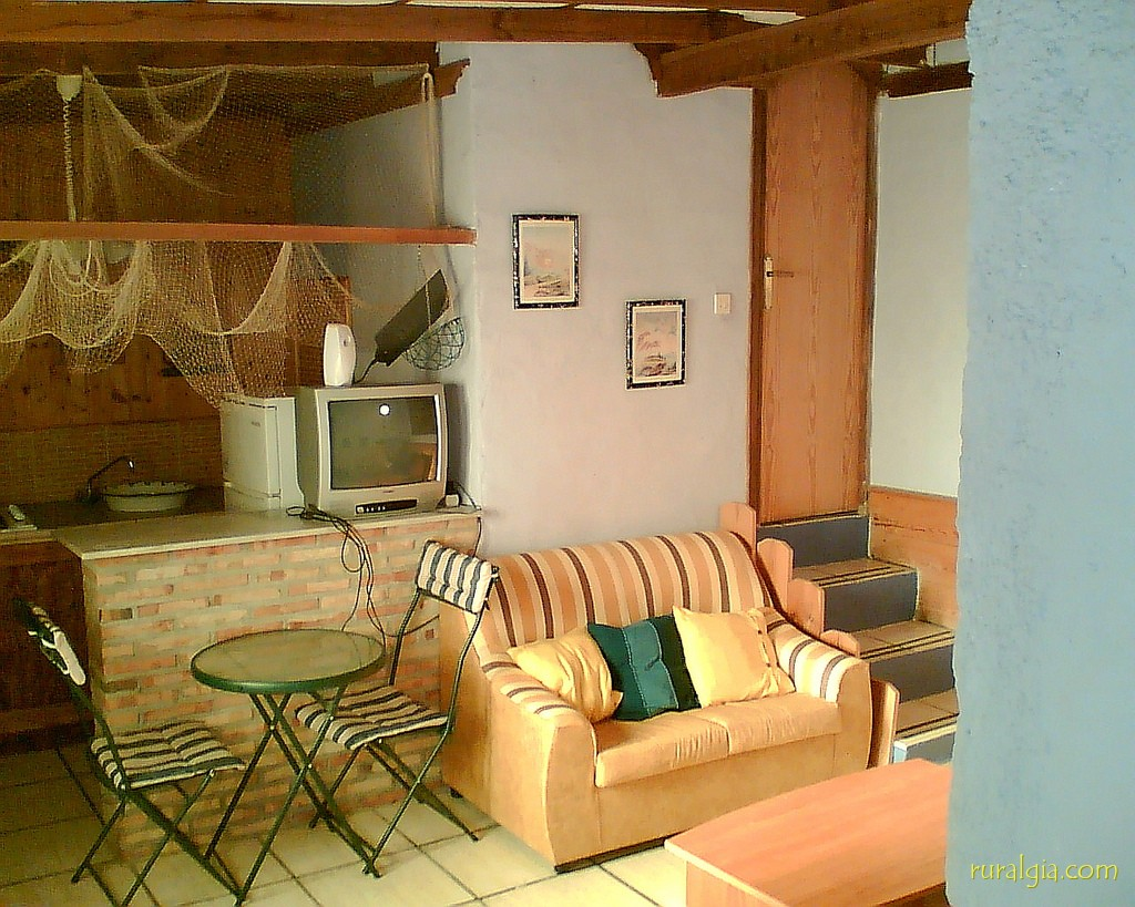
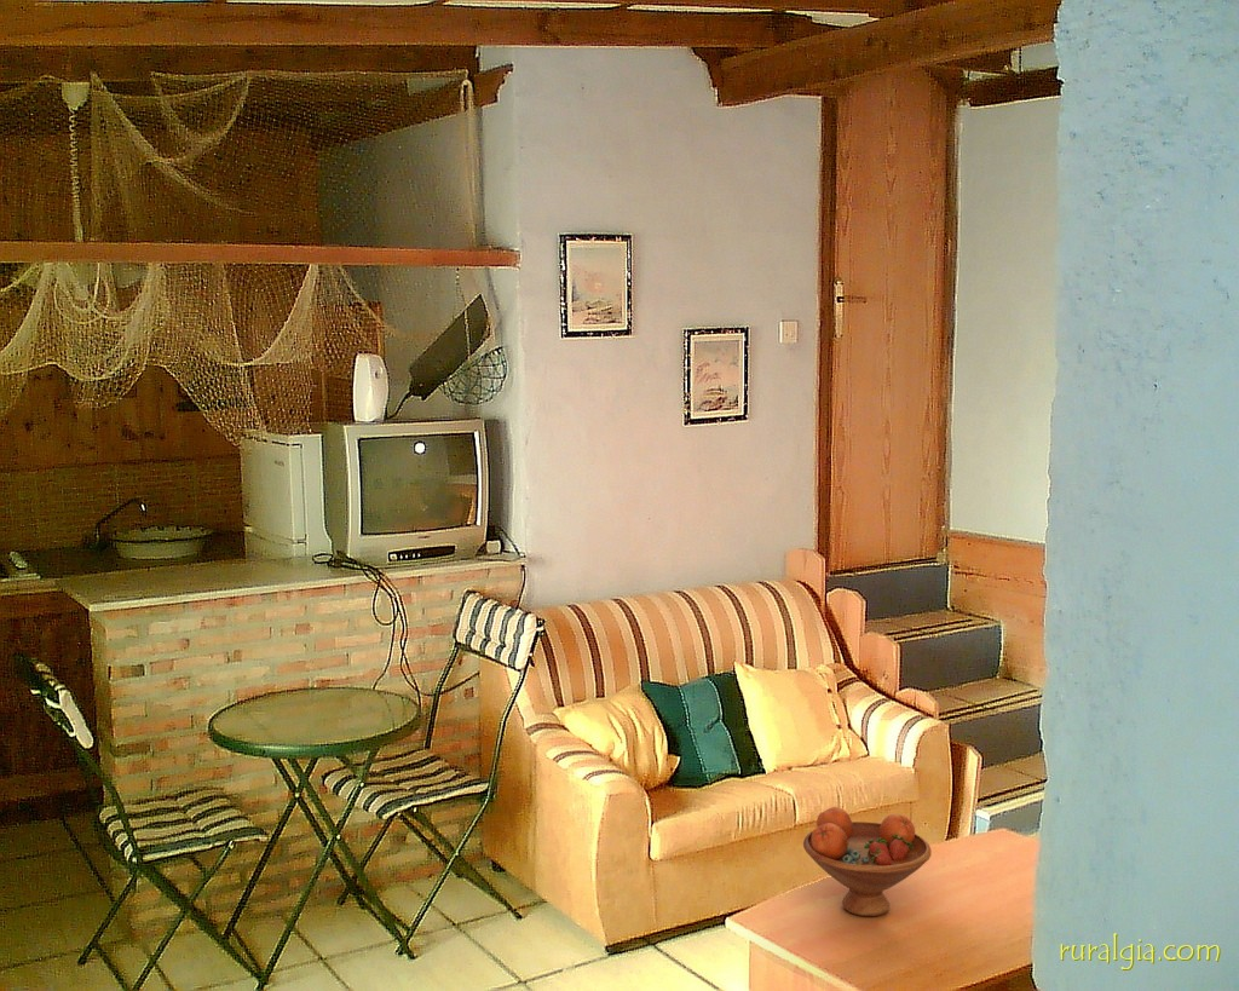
+ fruit bowl (866, 863)
